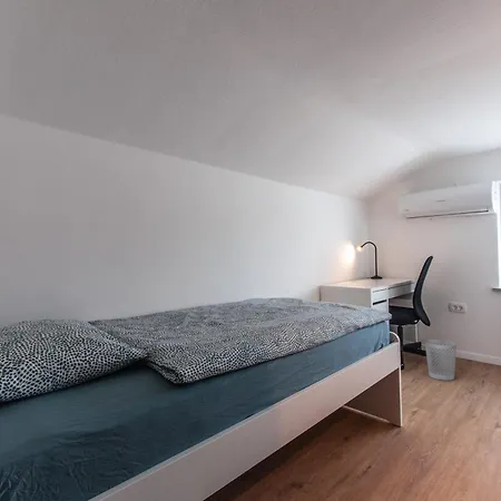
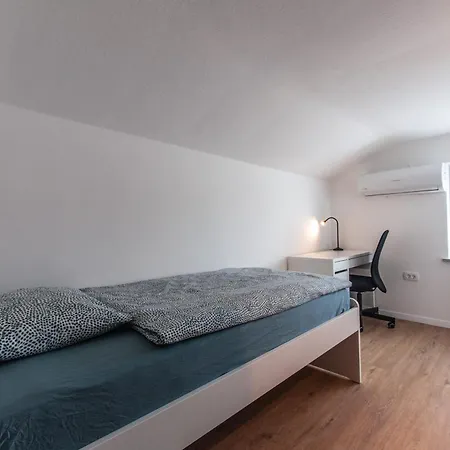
- wastebasket (441, 358)
